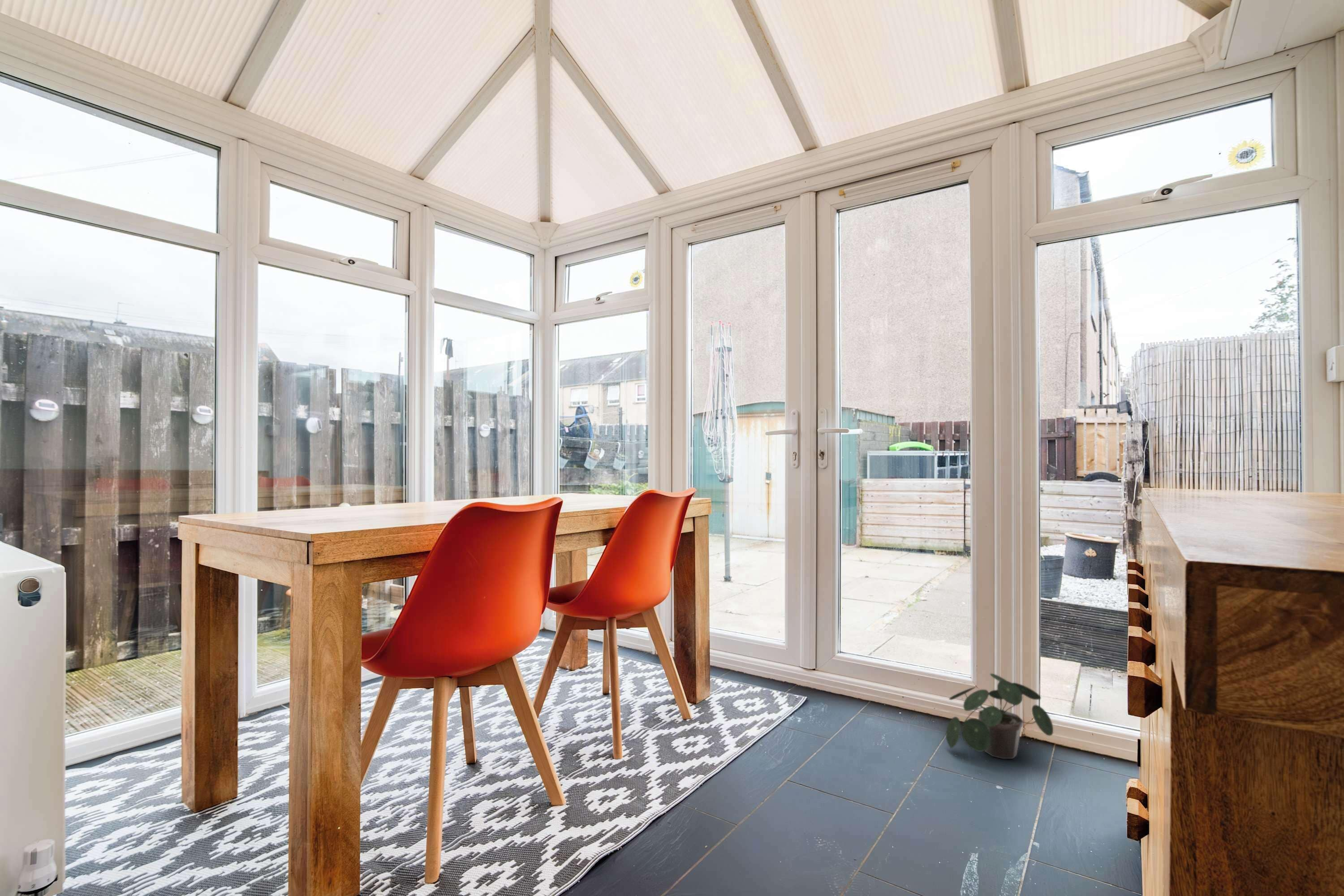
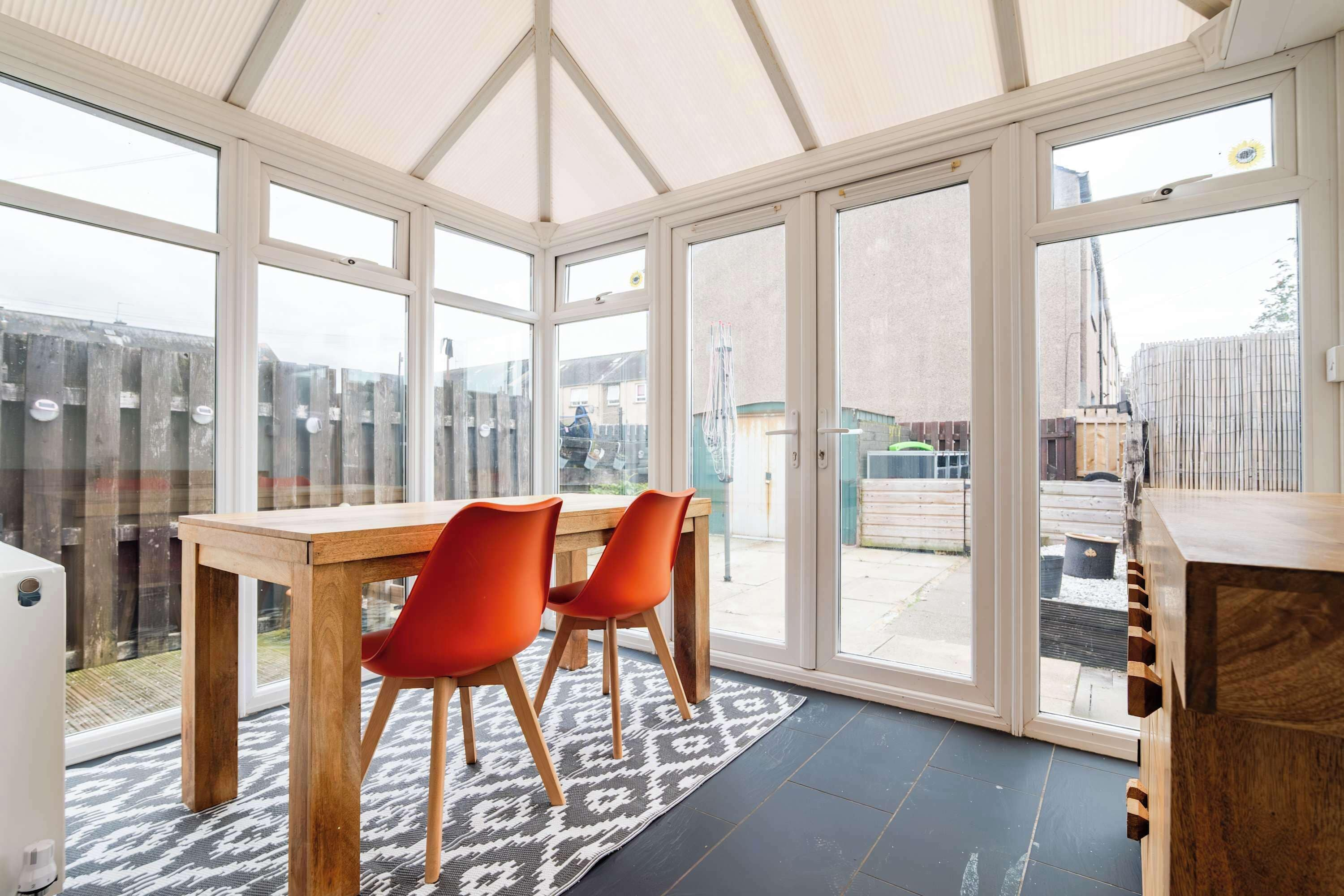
- potted plant (996, 714)
